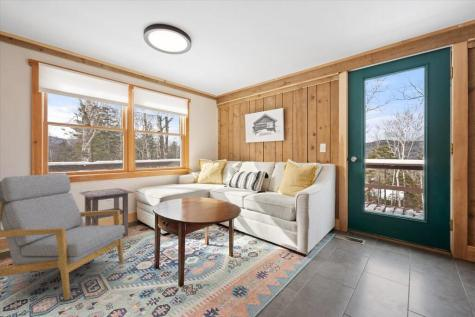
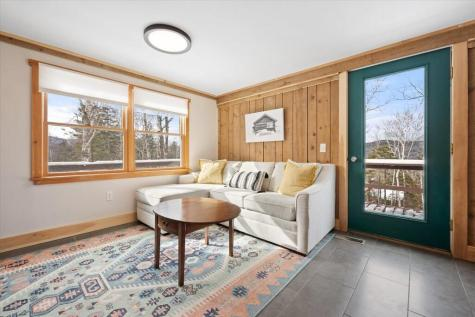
- side table (106, 214)
- armchair (63, 224)
